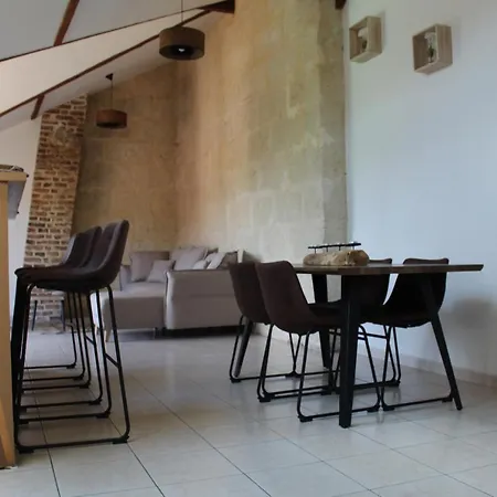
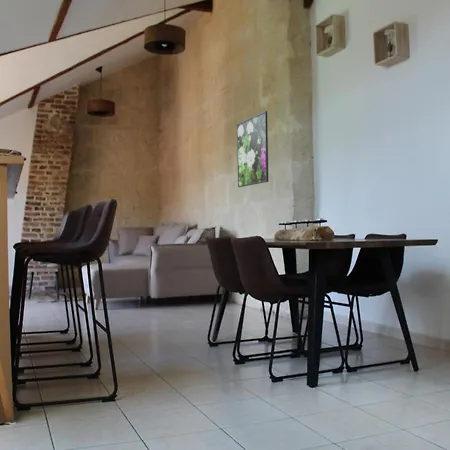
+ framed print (251, 151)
